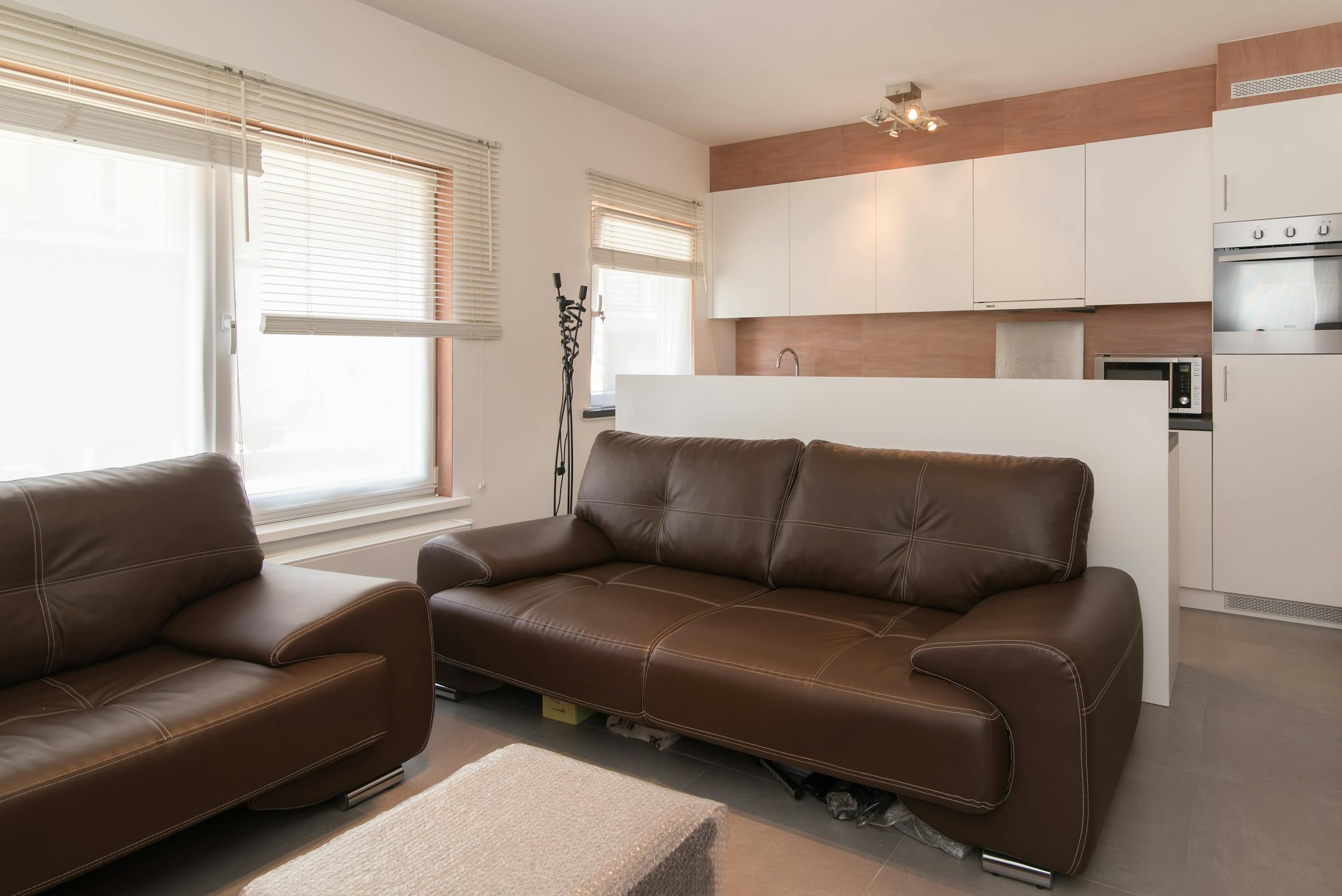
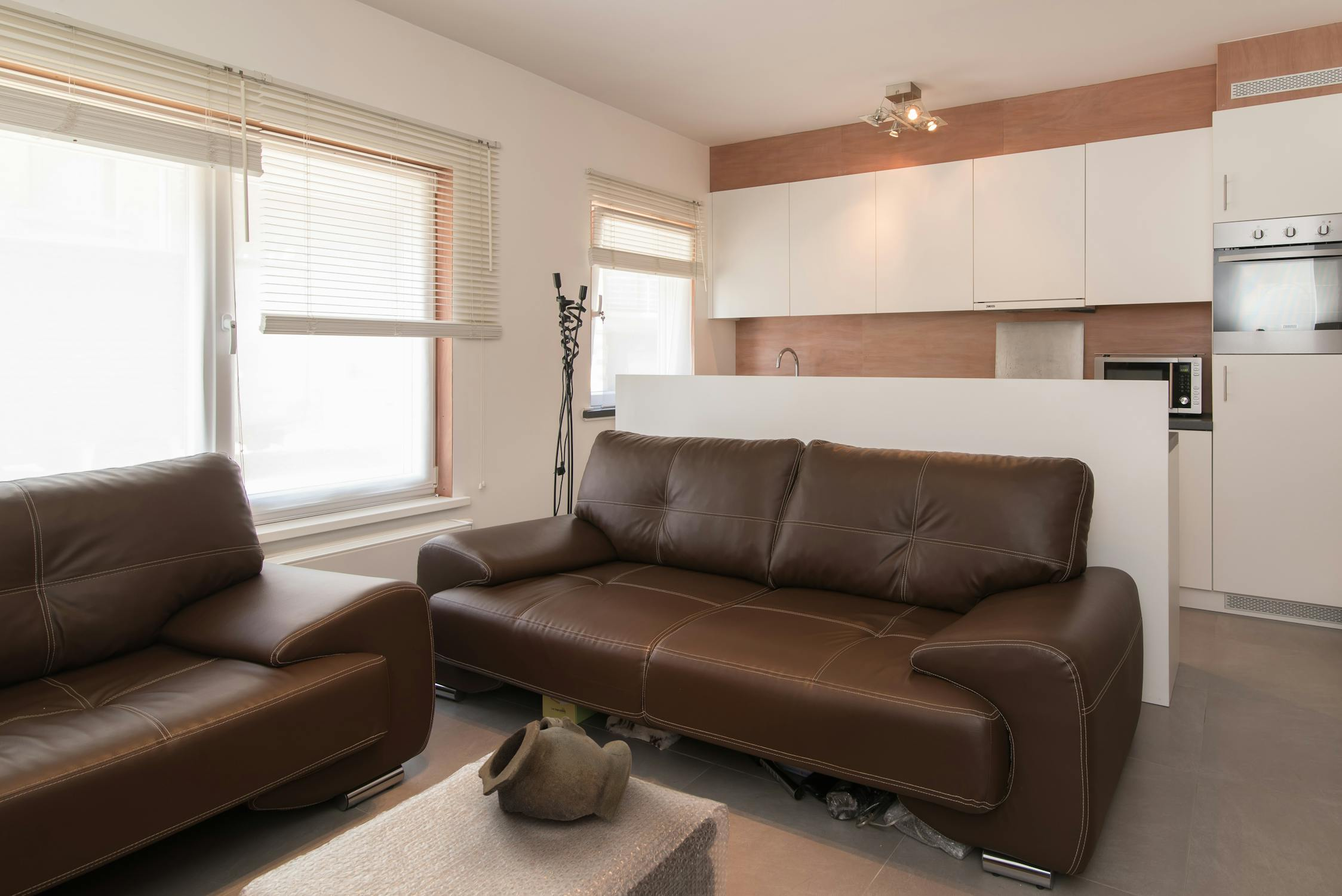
+ decorative bowl (555, 755)
